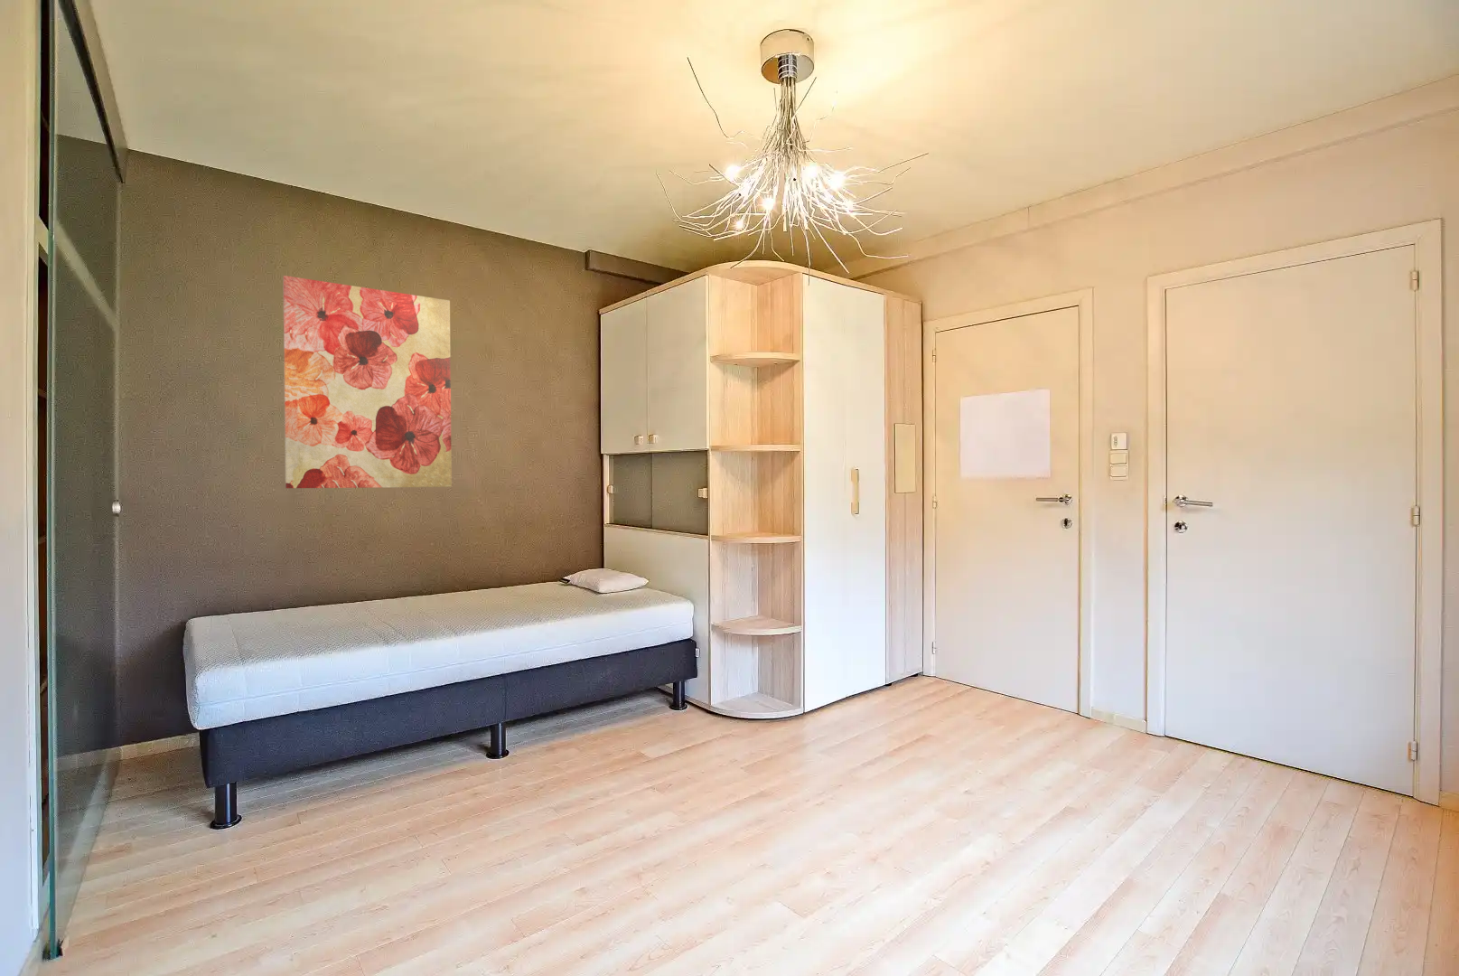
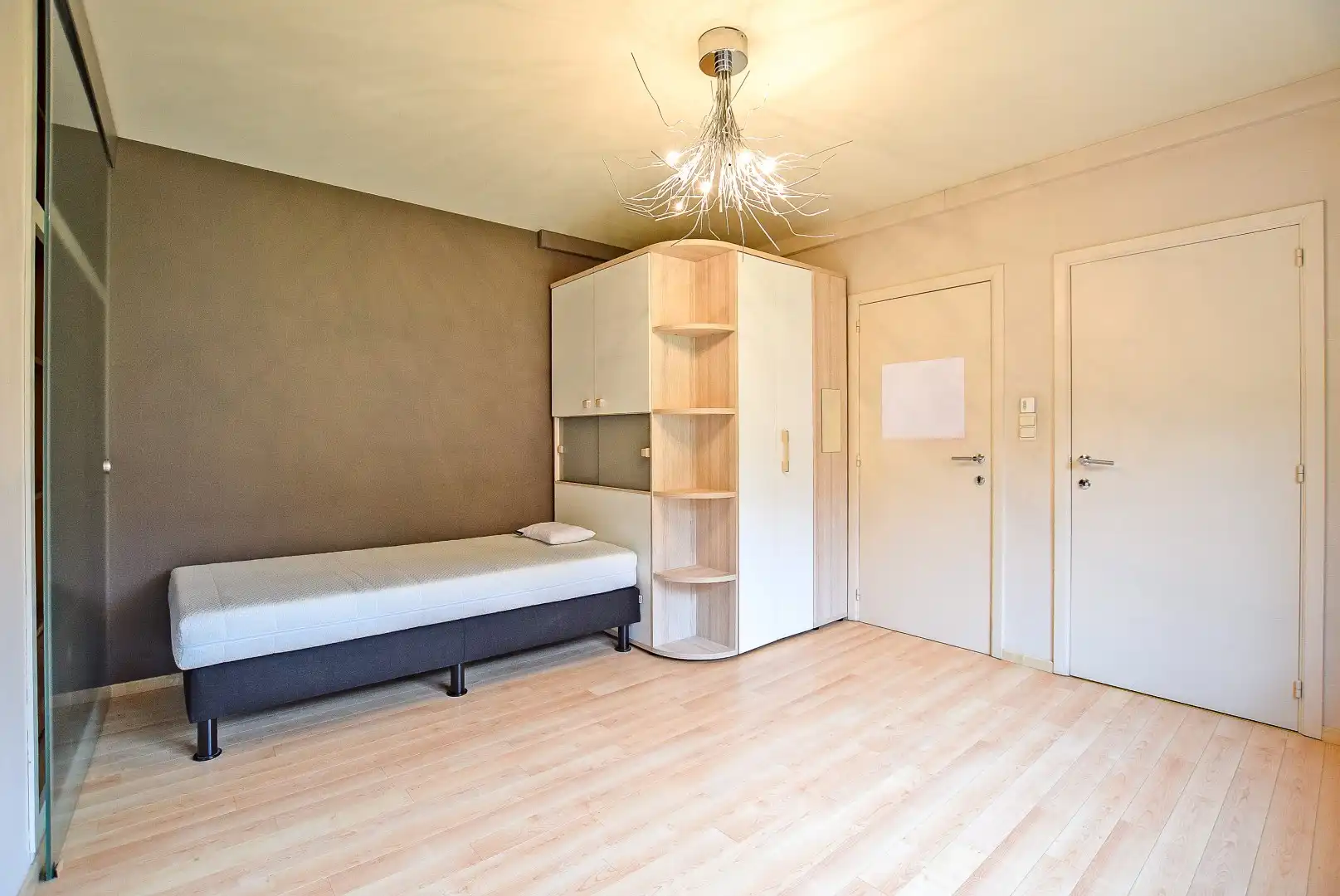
- wall art (372, 389)
